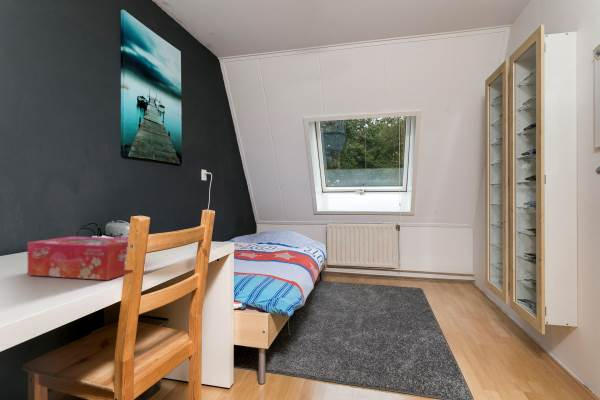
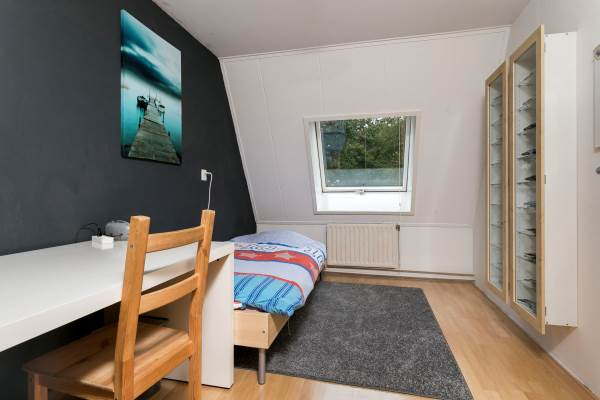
- tissue box (88, 256)
